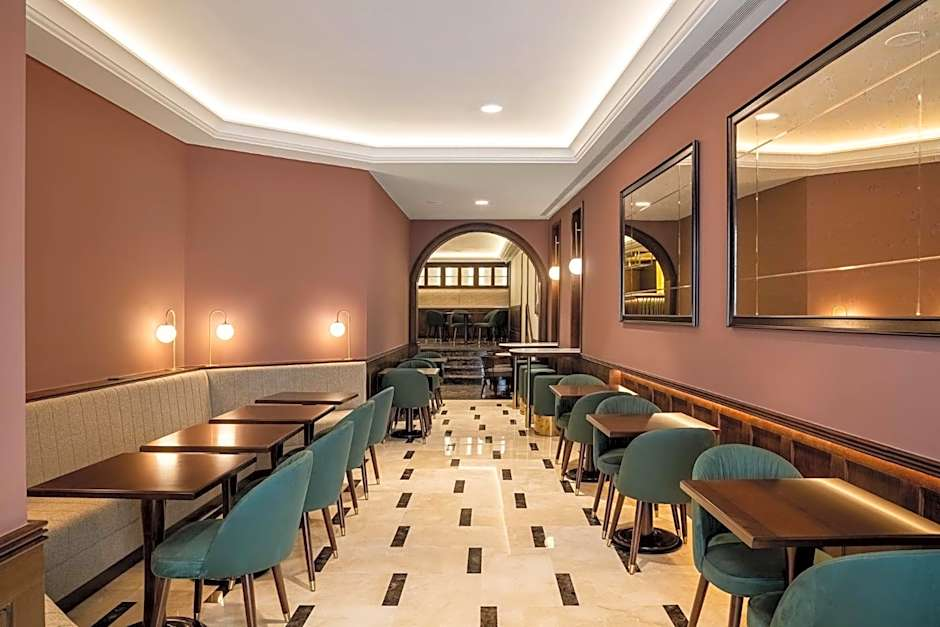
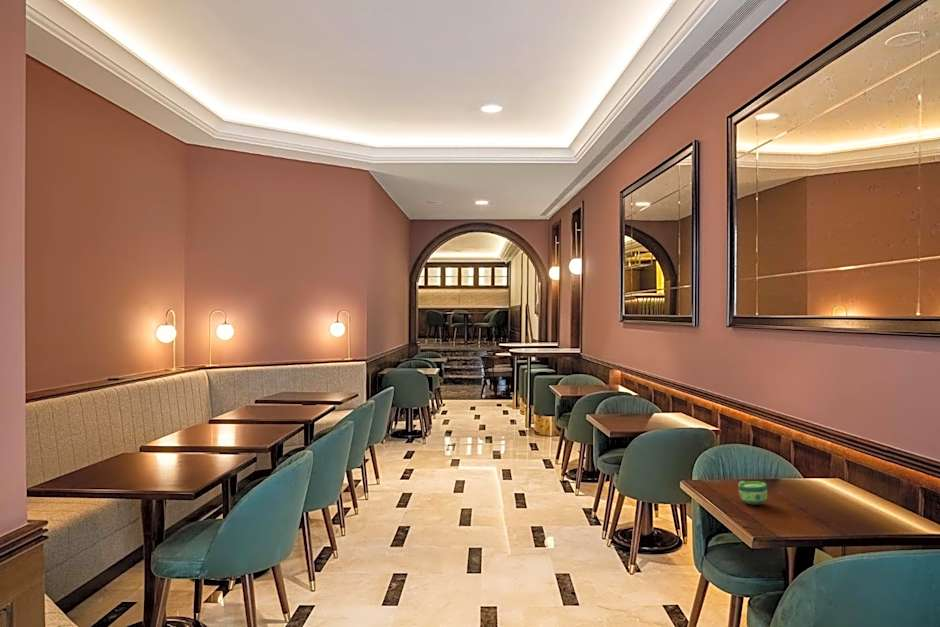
+ cup (749, 492)
